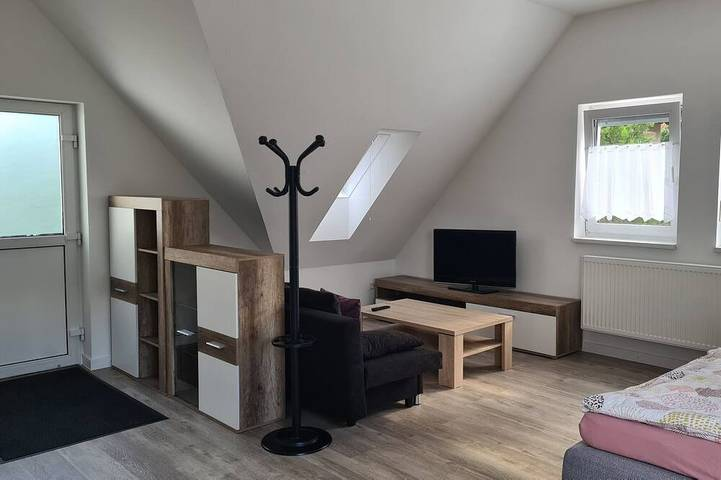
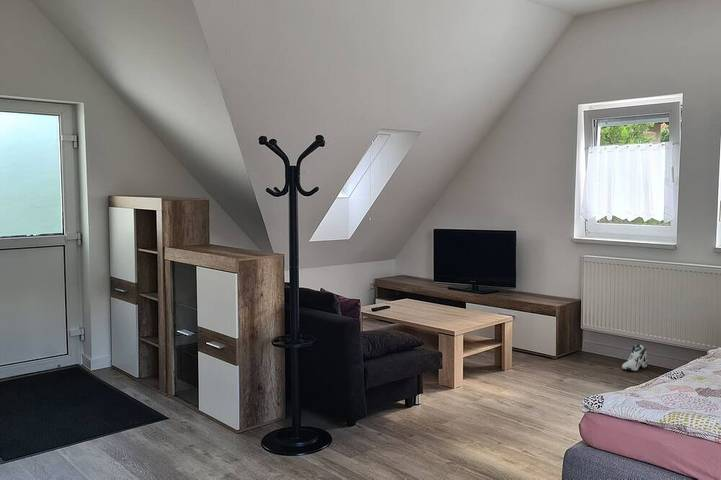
+ sneaker (634, 355)
